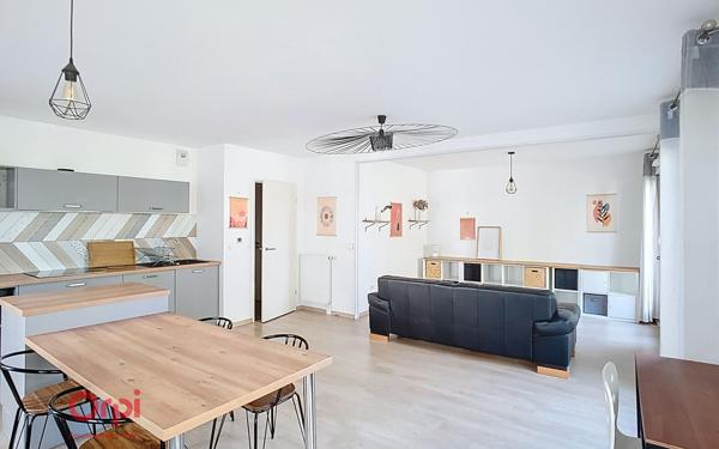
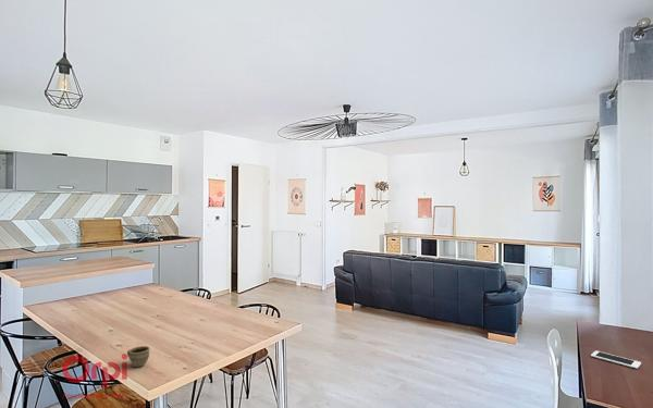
+ cup (137, 356)
+ cell phone (615, 359)
